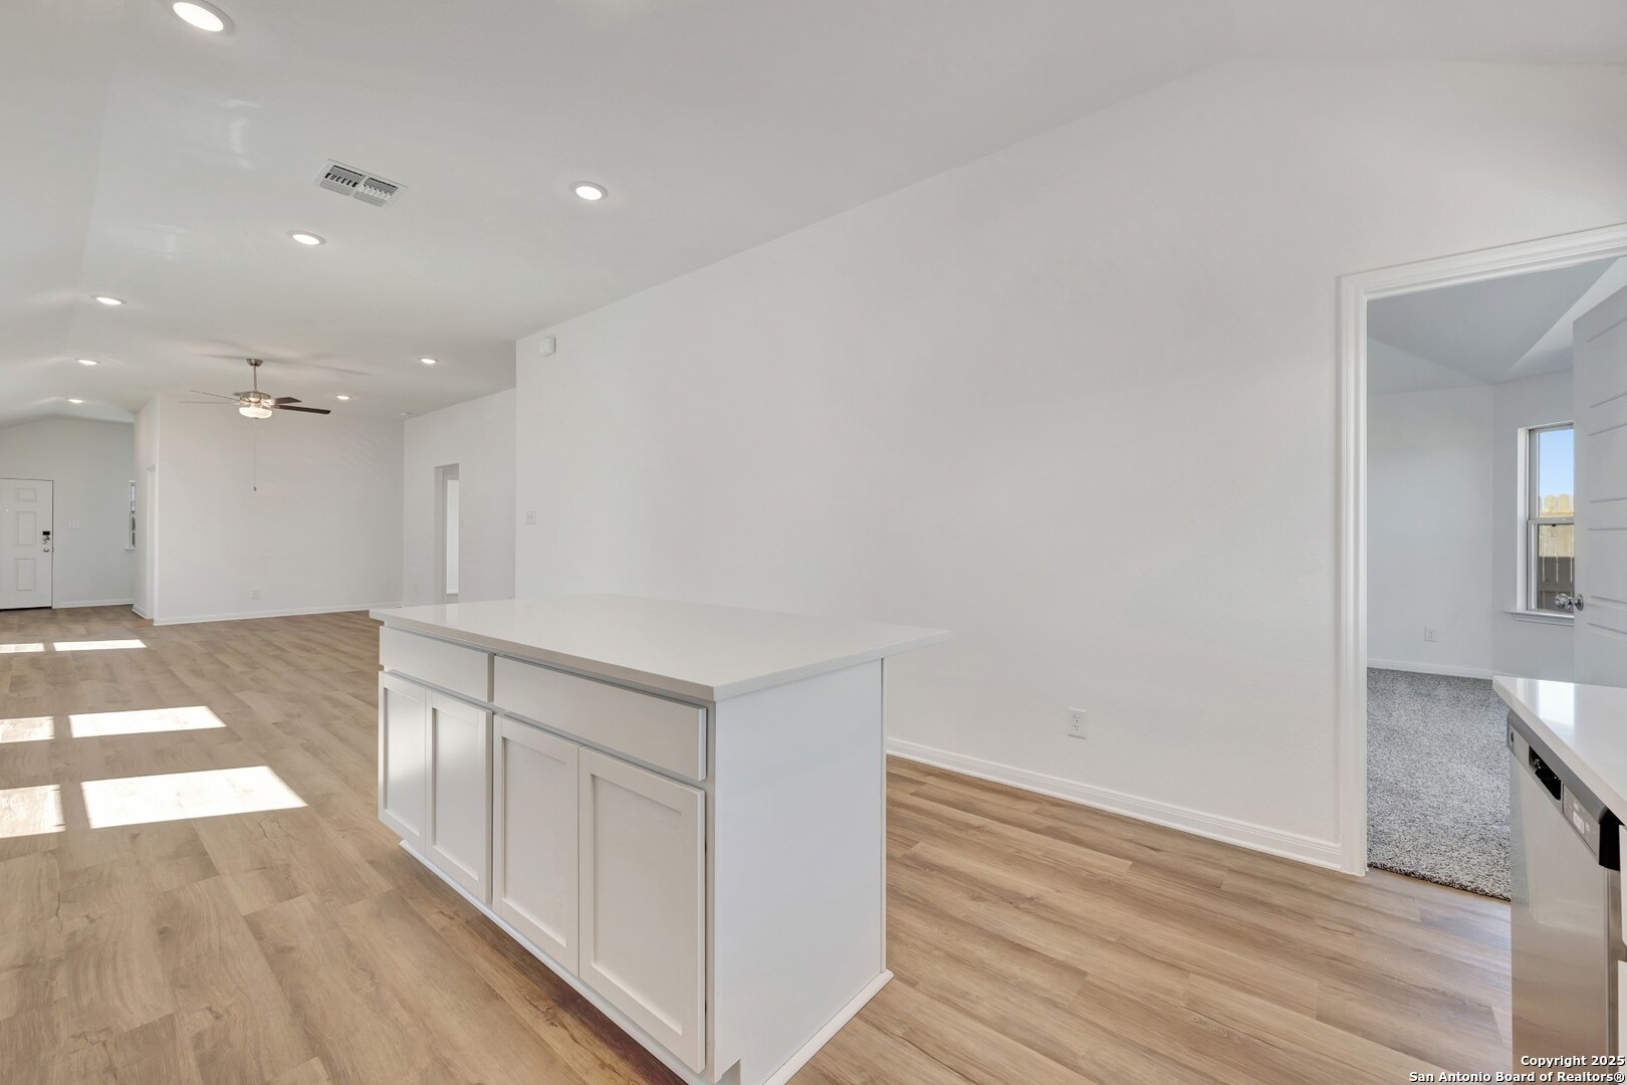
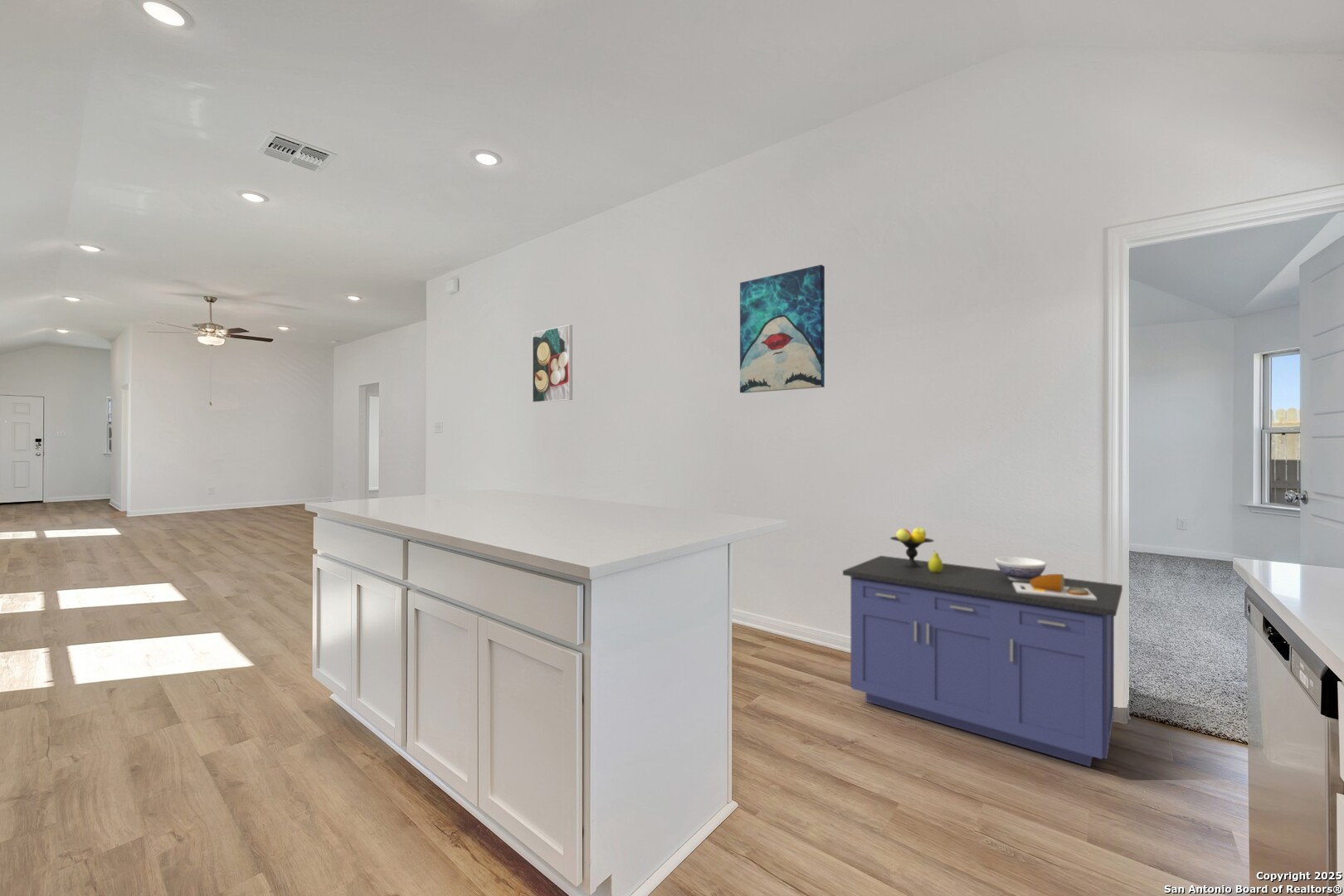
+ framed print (552, 365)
+ storage cabinet (974, 626)
+ wall art (780, 332)
